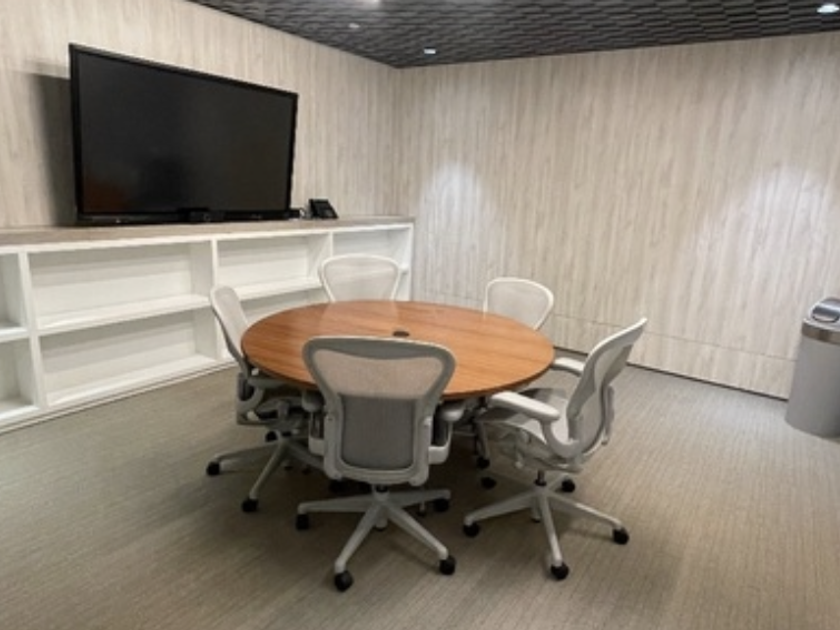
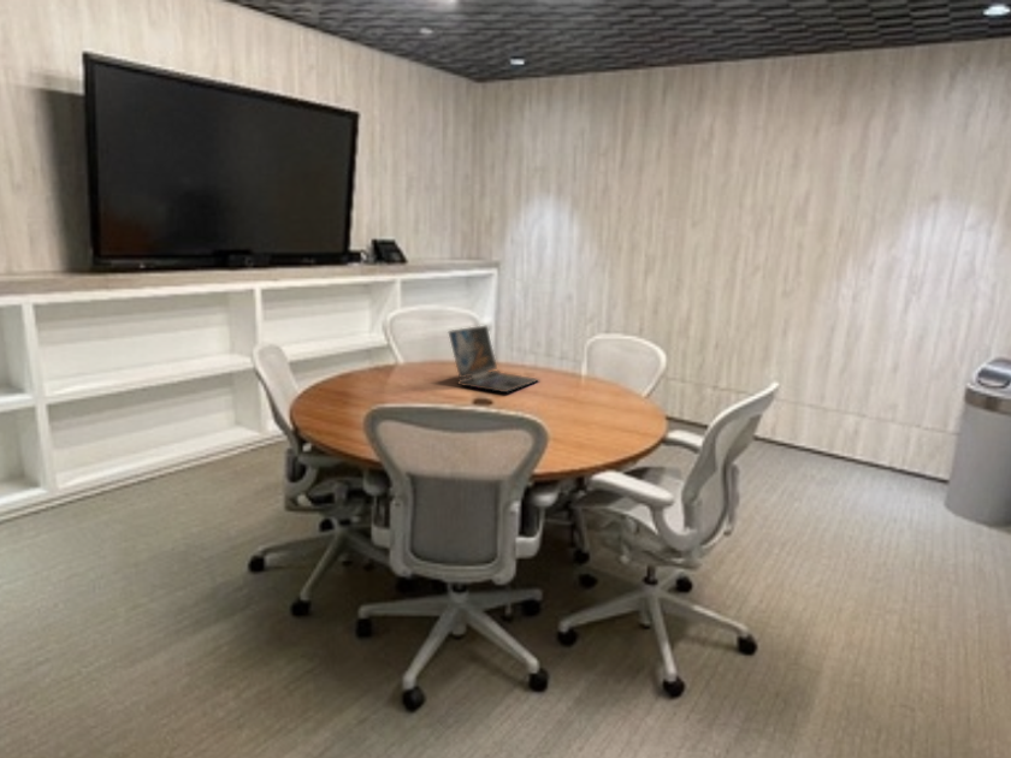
+ laptop (493, 357)
